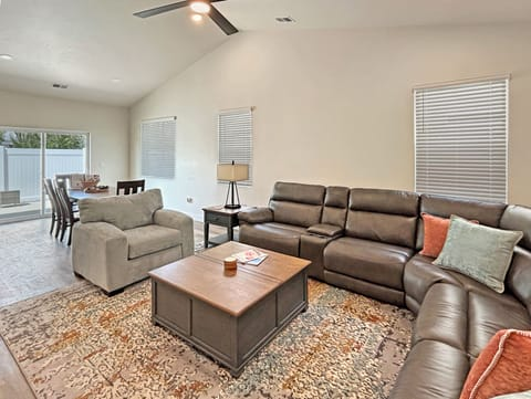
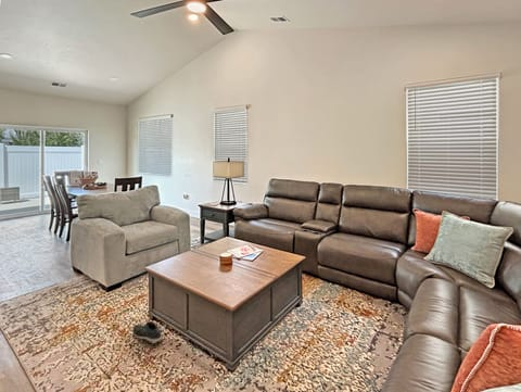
+ shoe (148, 328)
